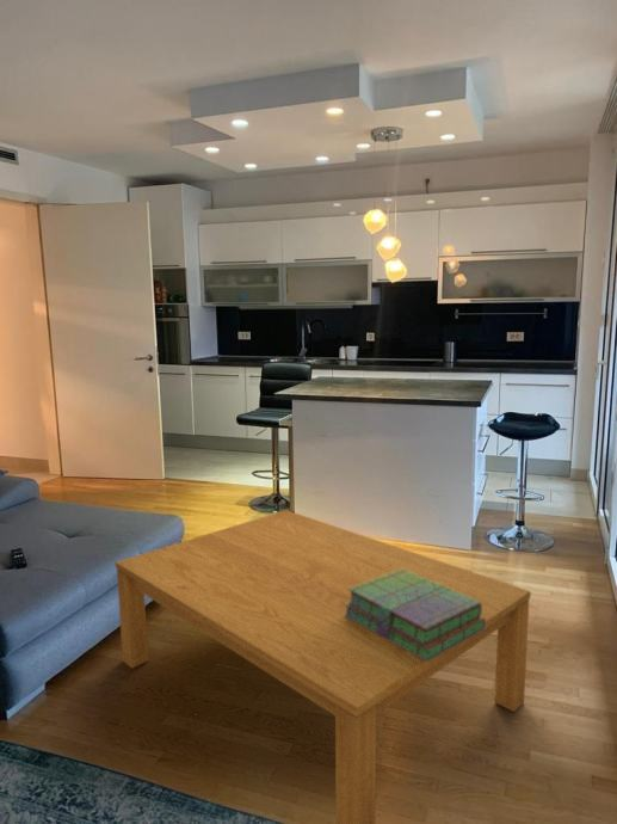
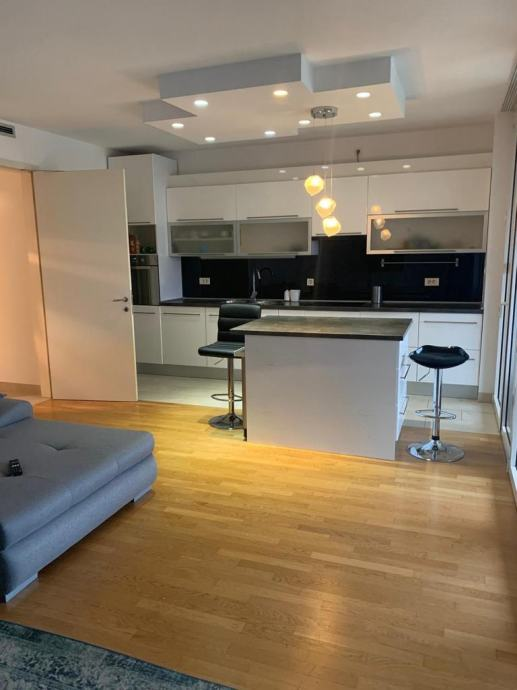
- coffee table (309, 628)
- stack of books (413, 608)
